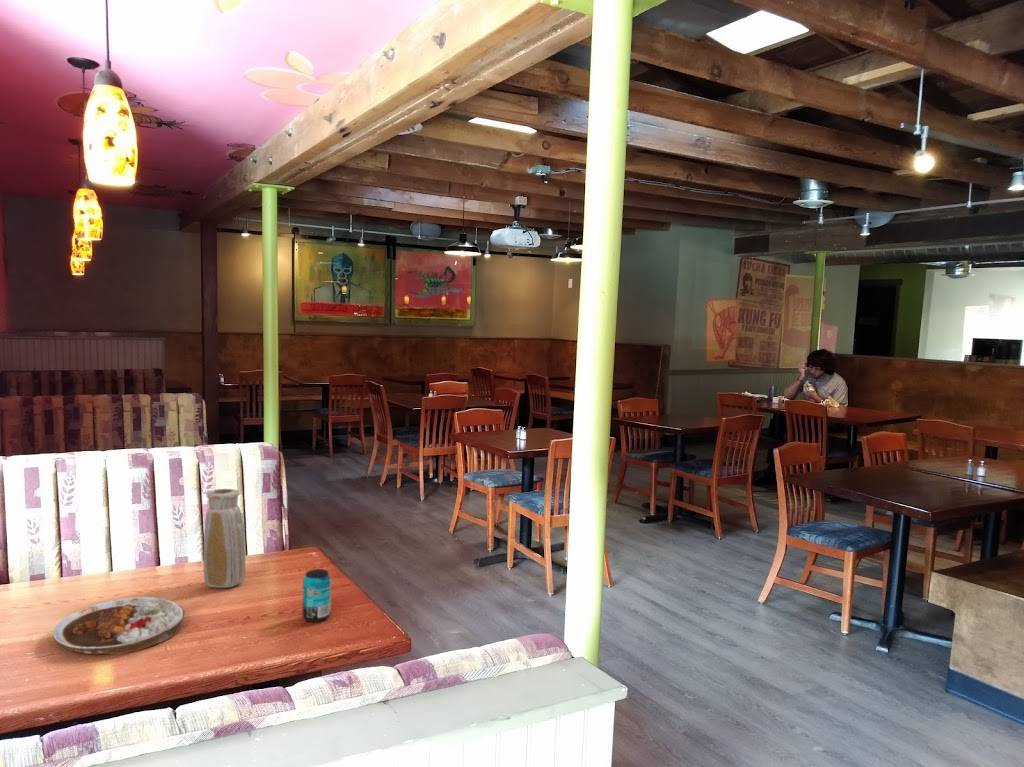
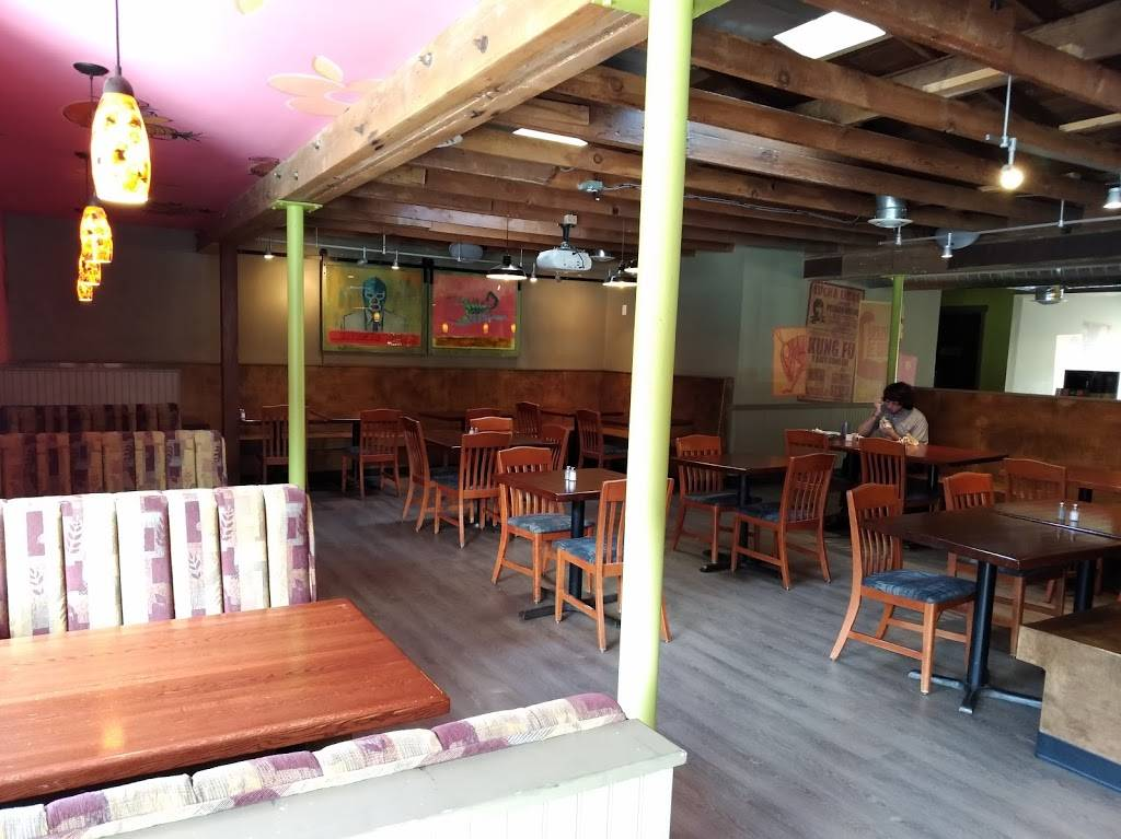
- vase (224, 537)
- plate (121, 621)
- beverage can (316, 595)
